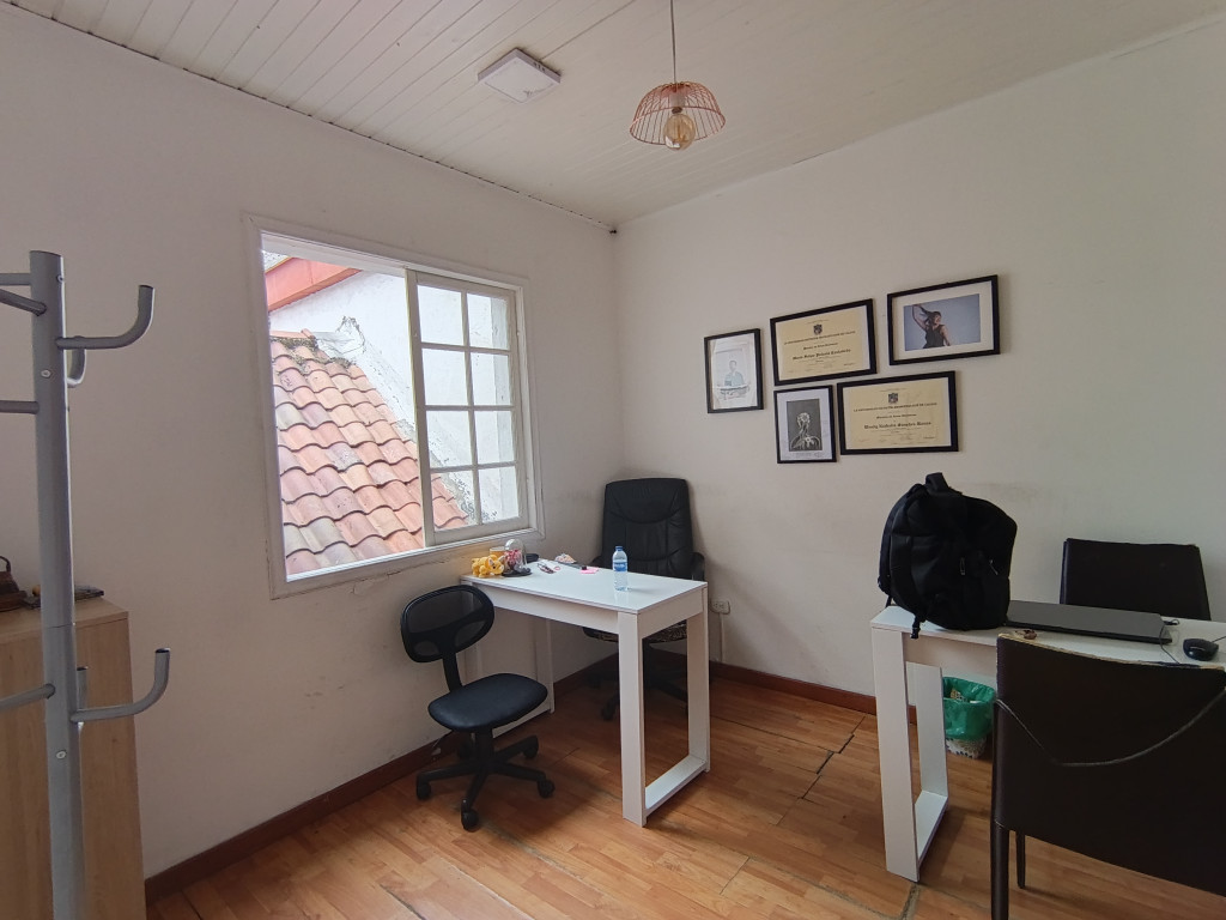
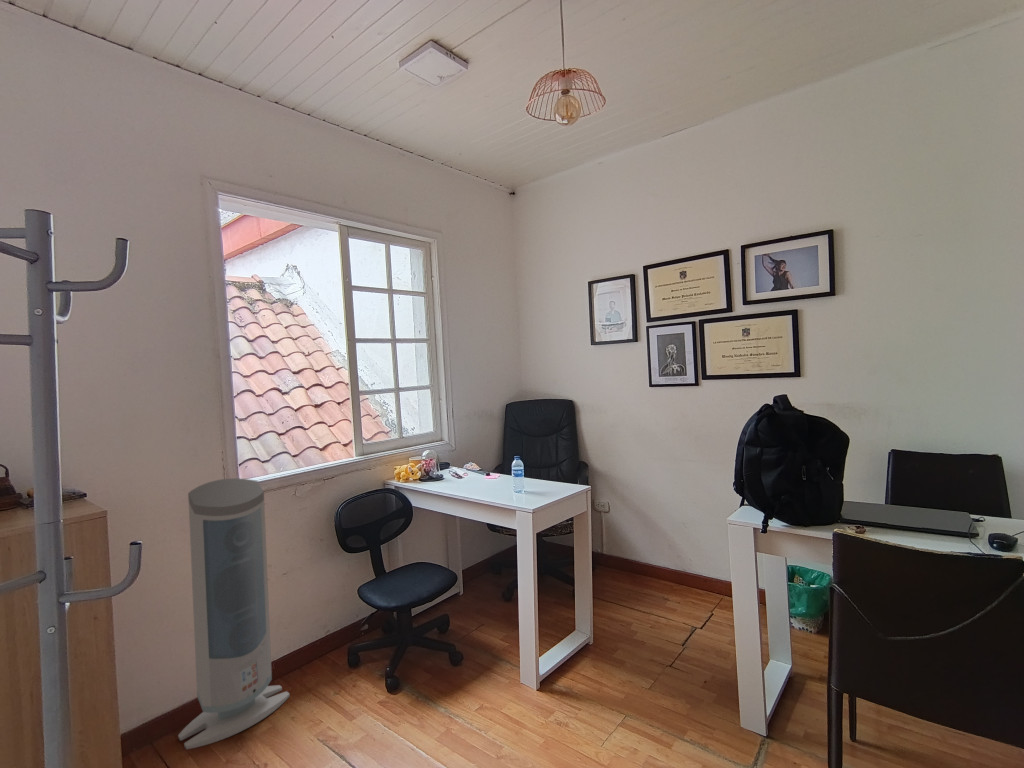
+ air purifier (231, 598)
